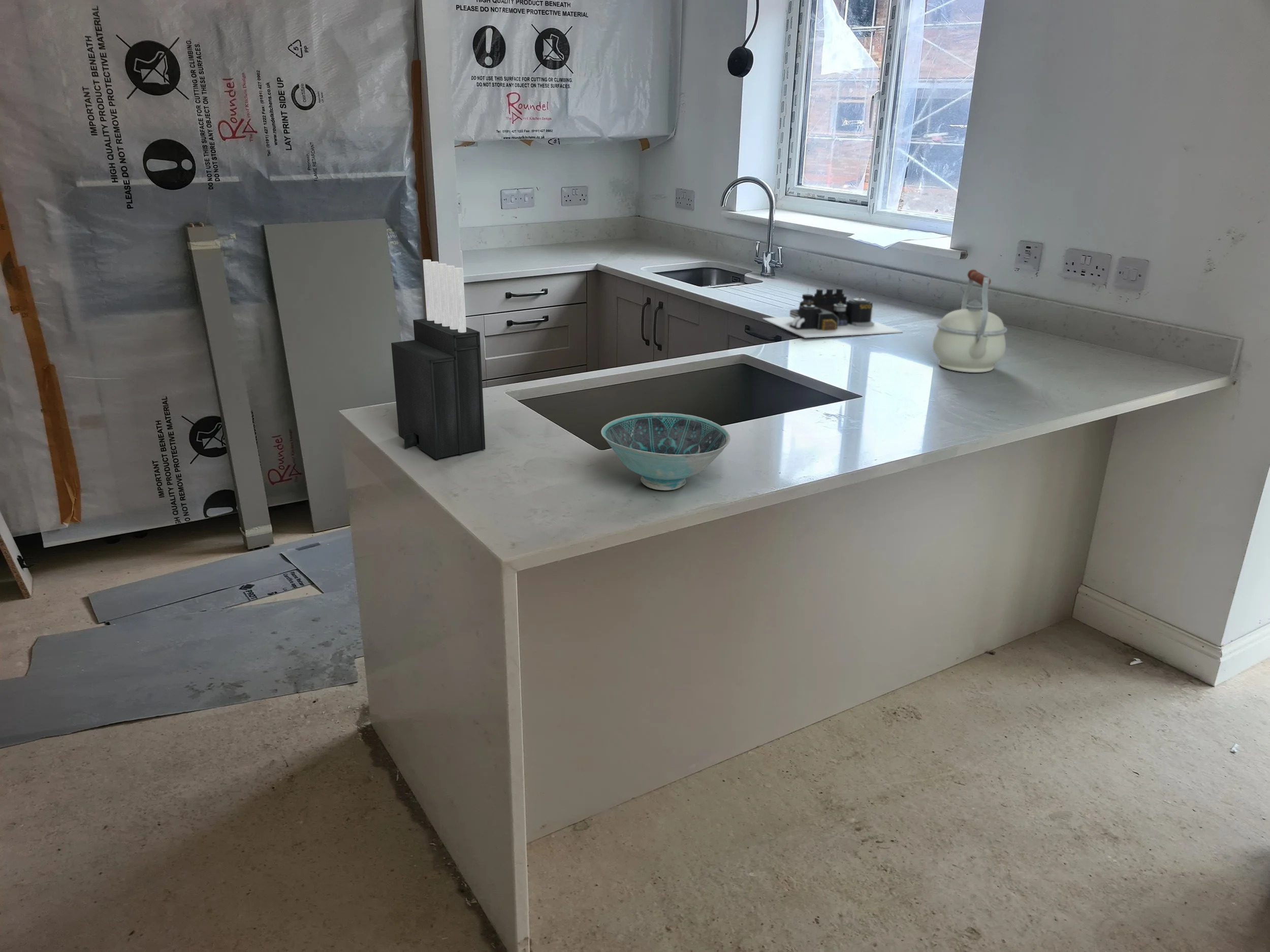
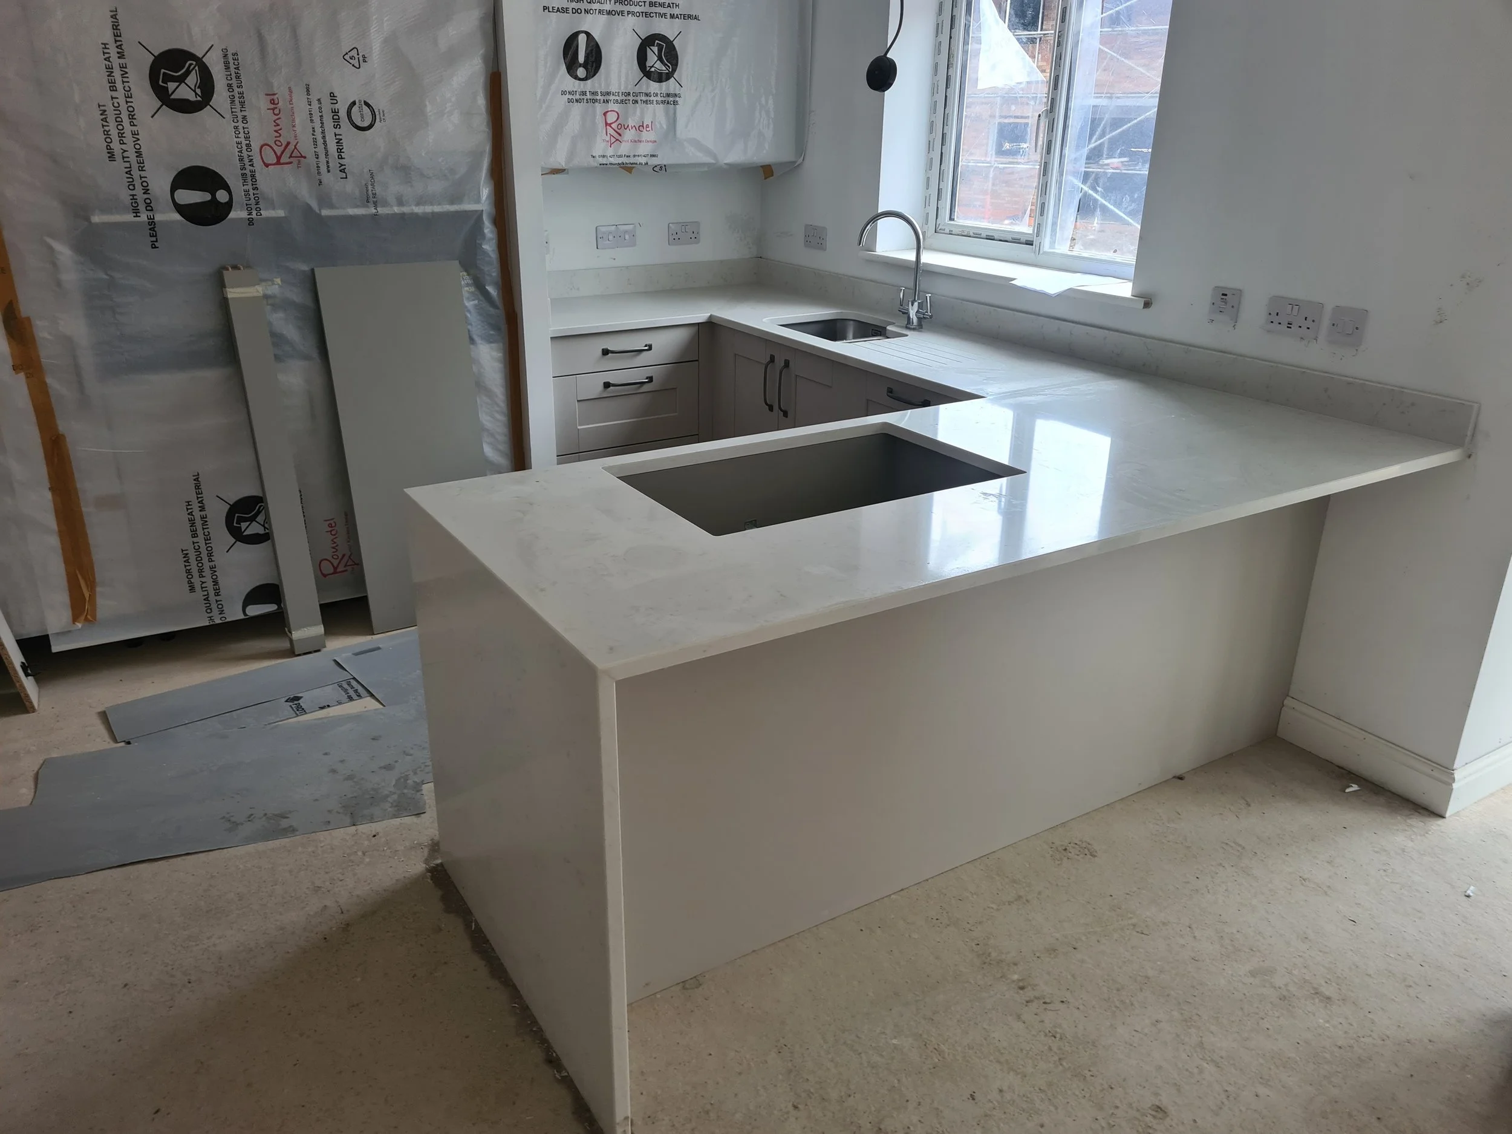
- architectural model (832, 307)
- knife block (430, 357)
- kettle (974, 321)
- bowl (664, 457)
